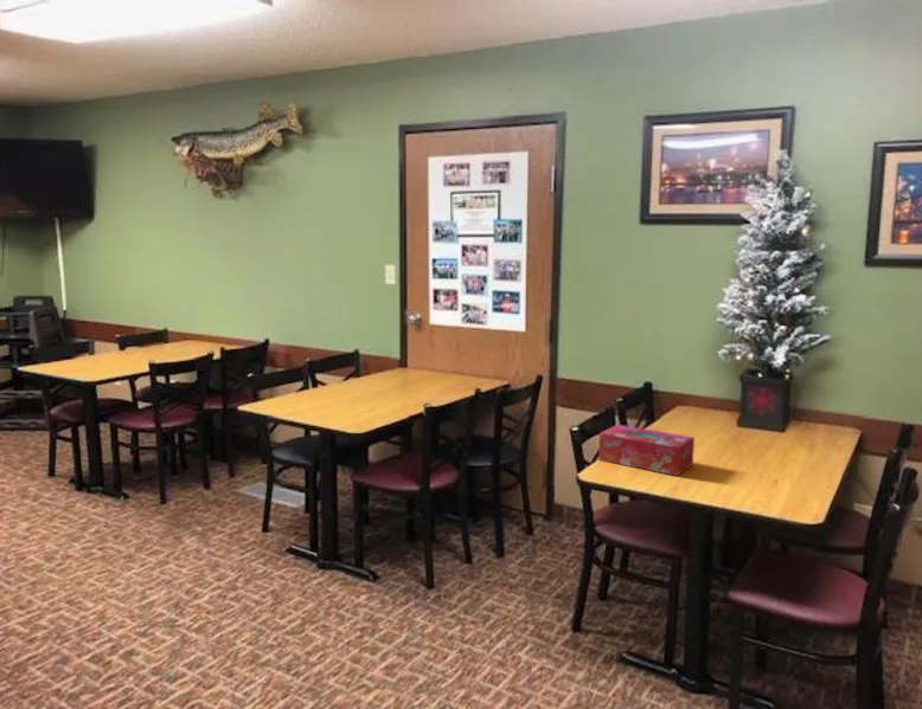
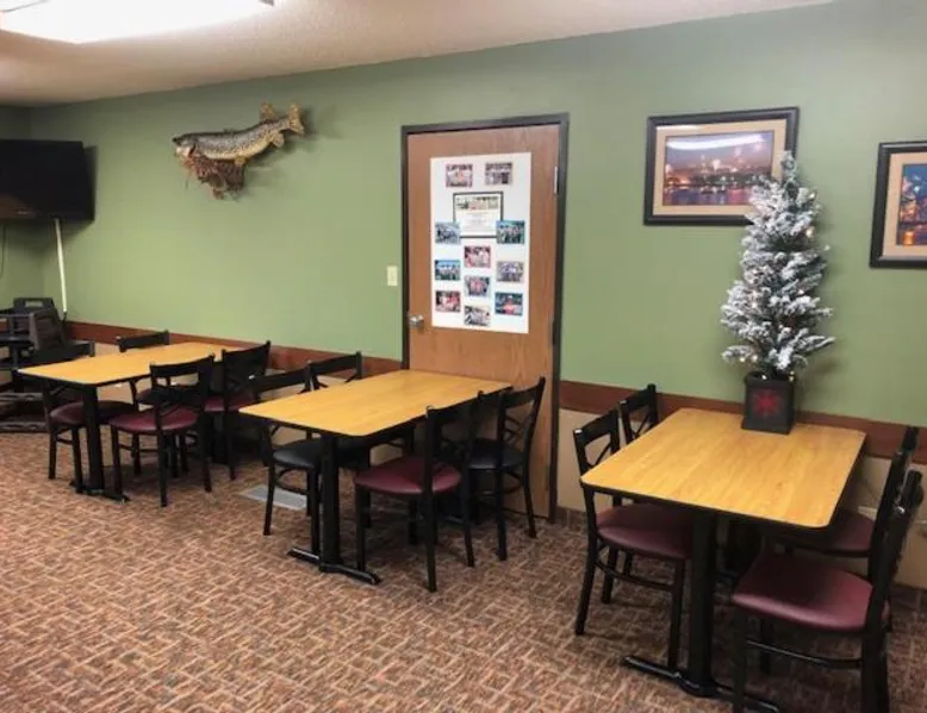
- tissue box (646, 449)
